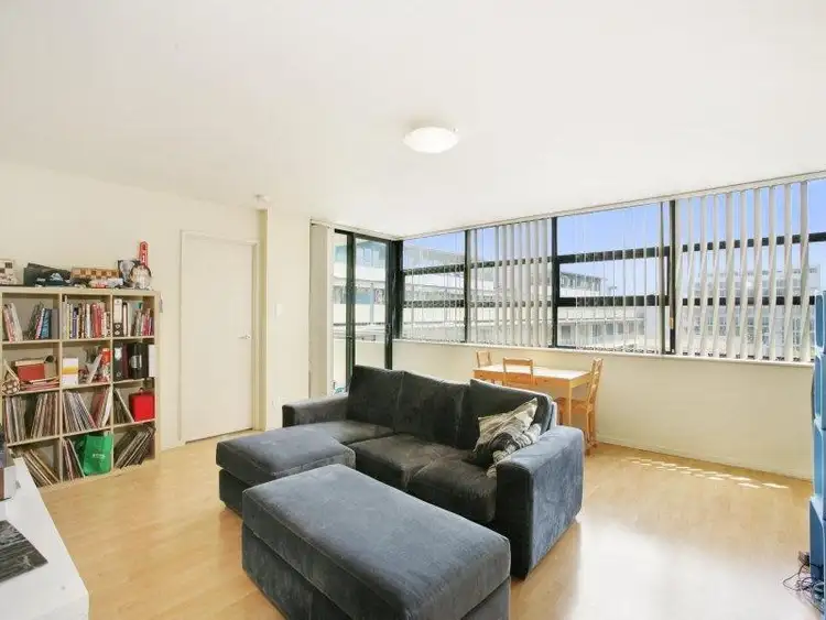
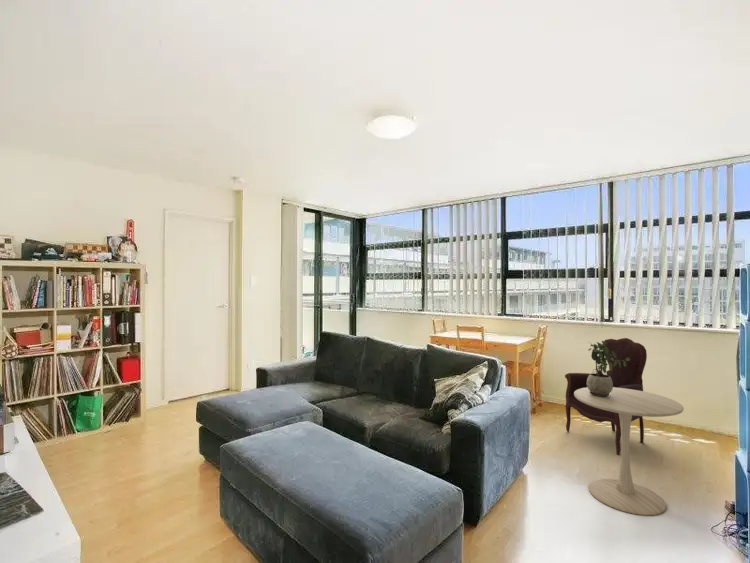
+ side table (625, 447)
+ armchair (613, 386)
+ potted plant (605, 367)
